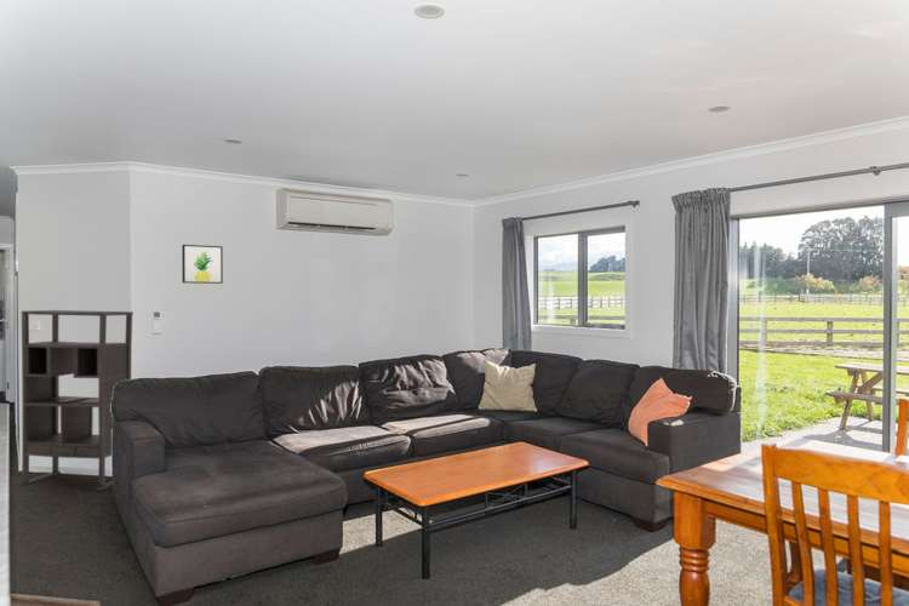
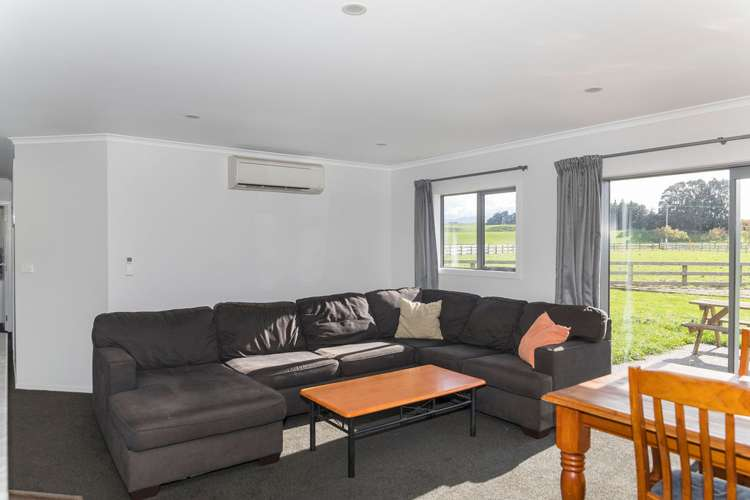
- shelving unit (76, 396)
- wall art (202, 264)
